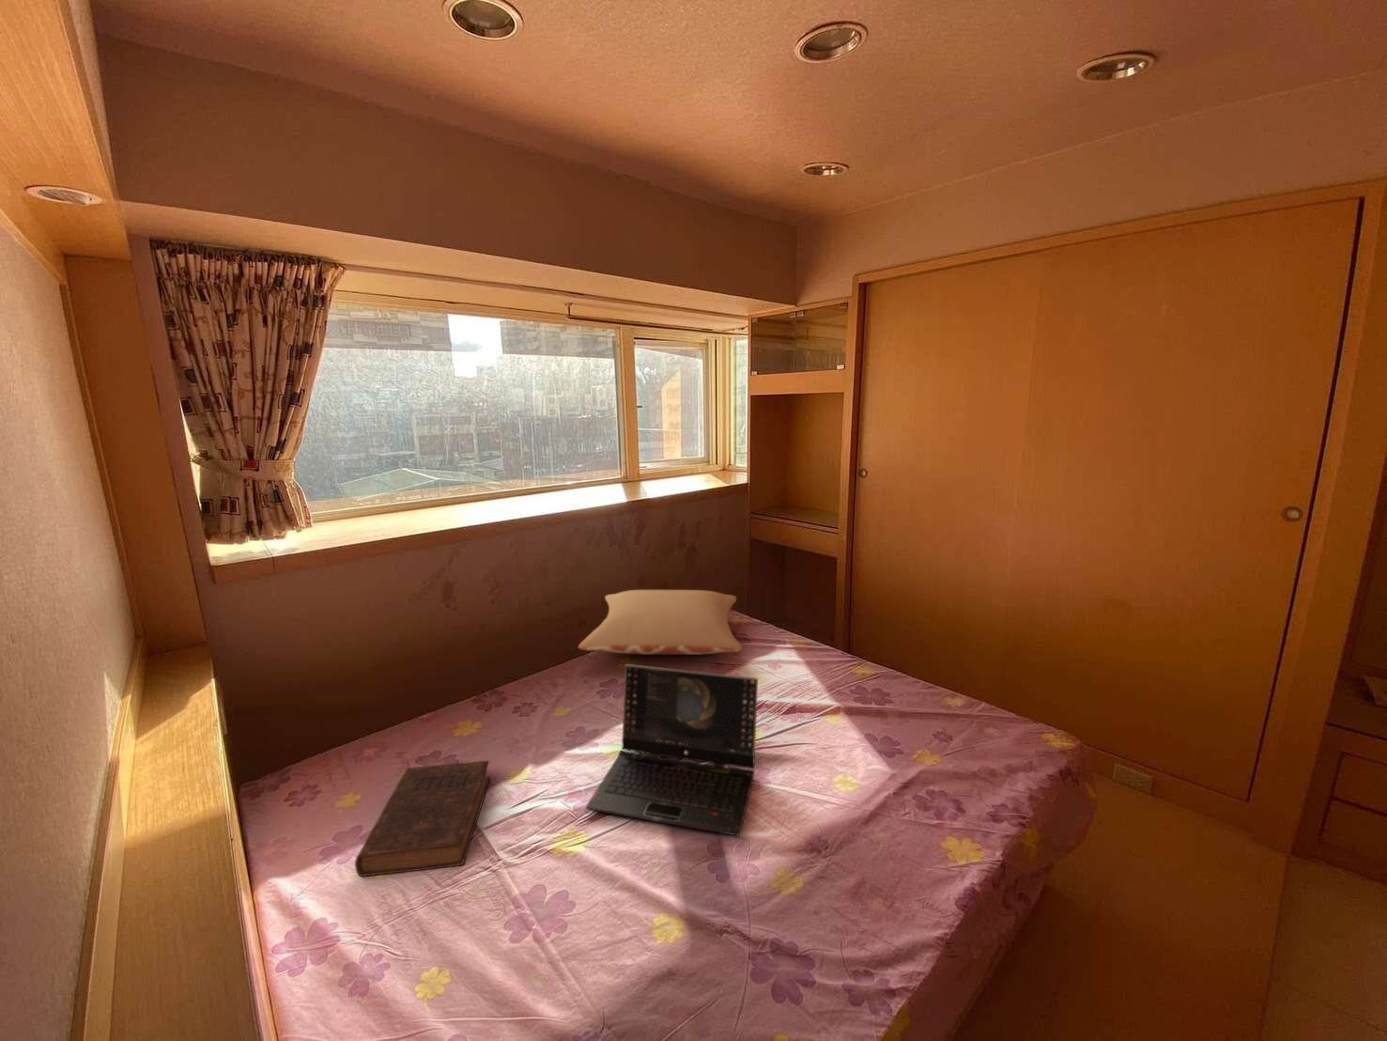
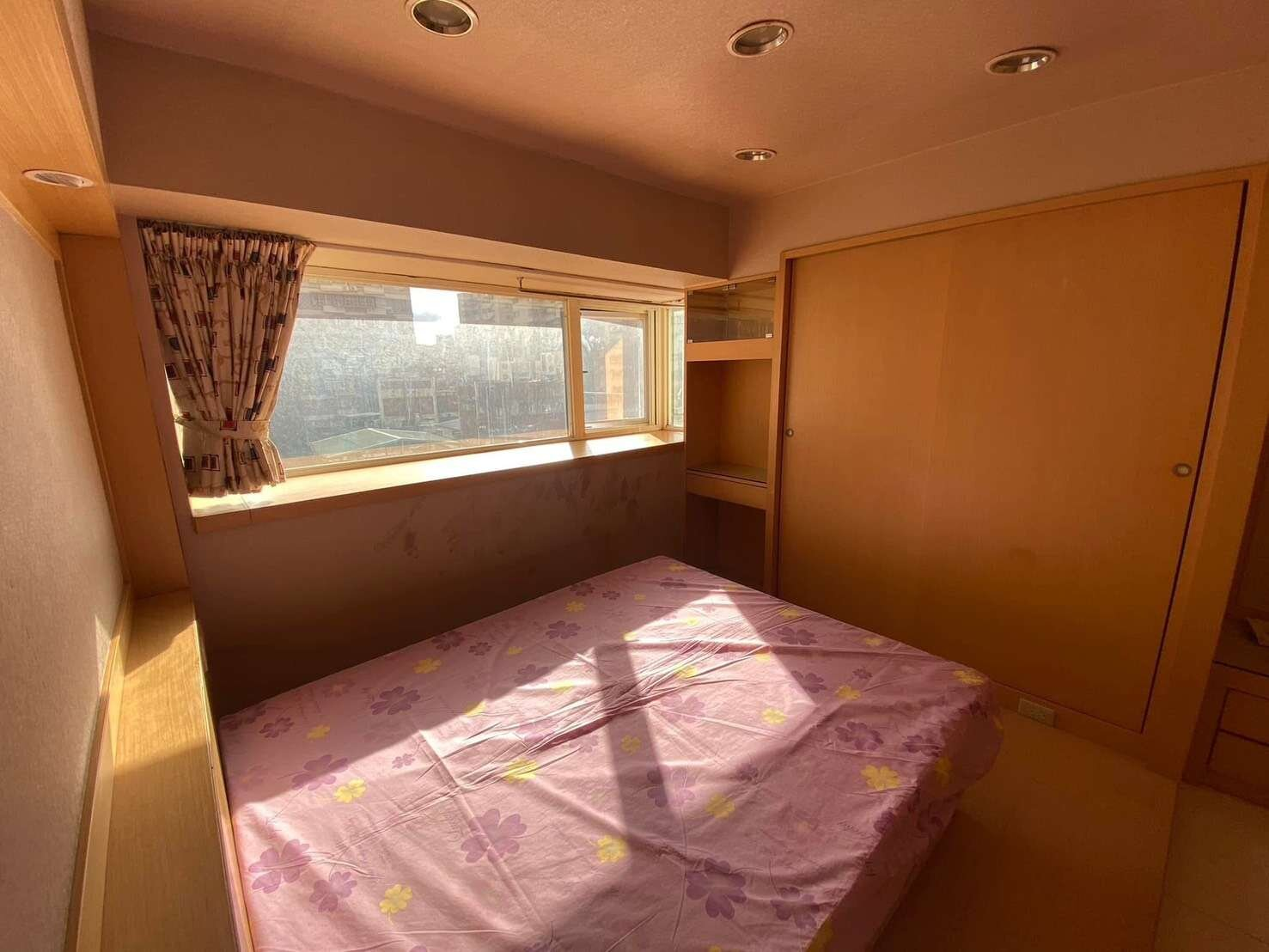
- book (431, 811)
- laptop computer (675, 742)
- pillow (666, 619)
